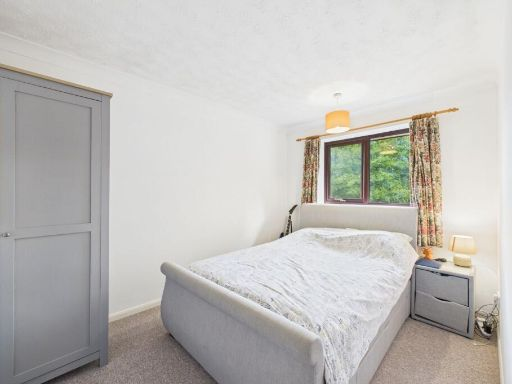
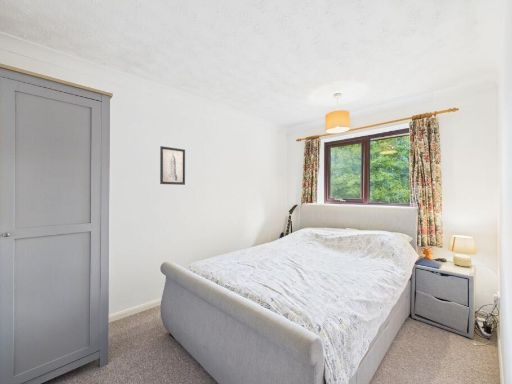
+ wall art (173, 166)
